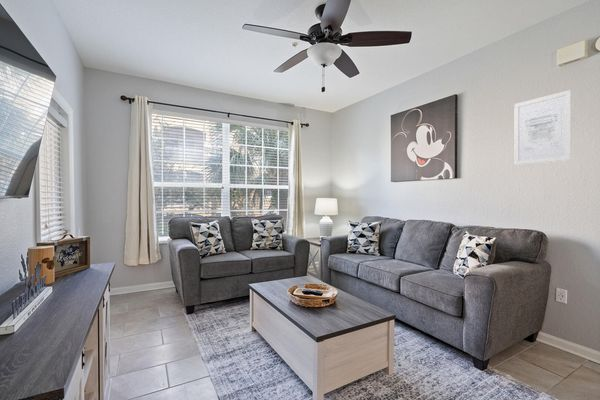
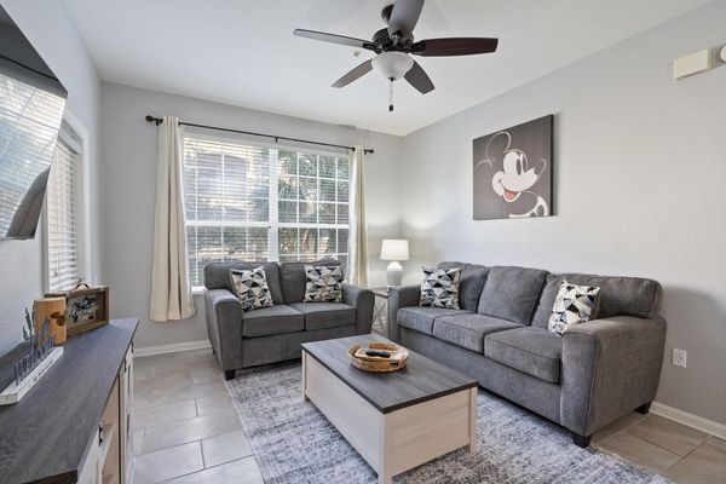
- wall art (540, 130)
